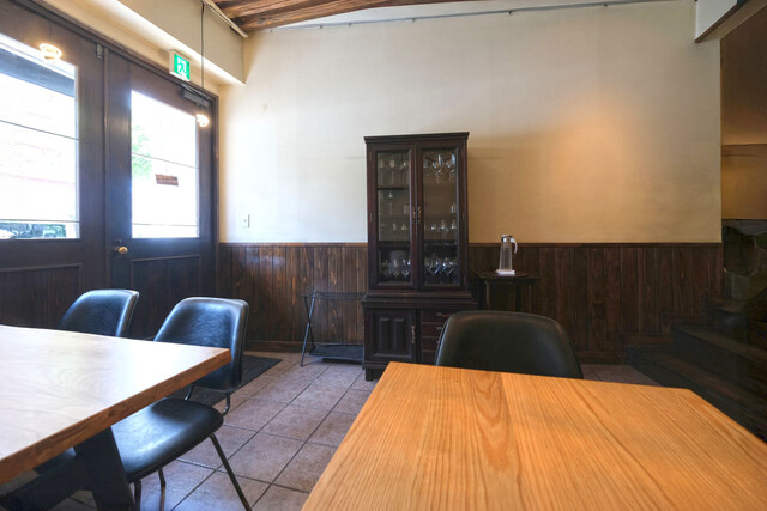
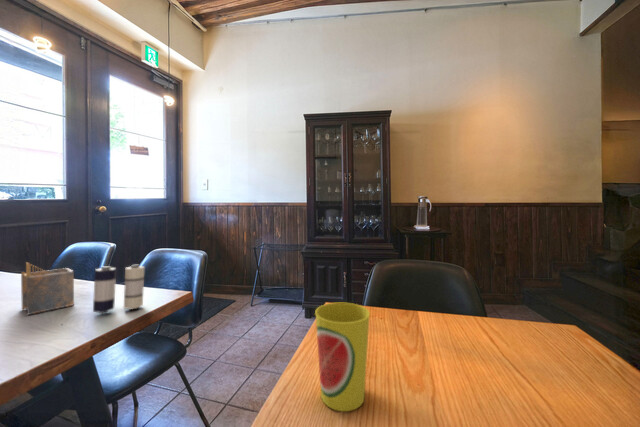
+ cup (342, 353)
+ napkin holder (48, 283)
+ candle (107, 290)
